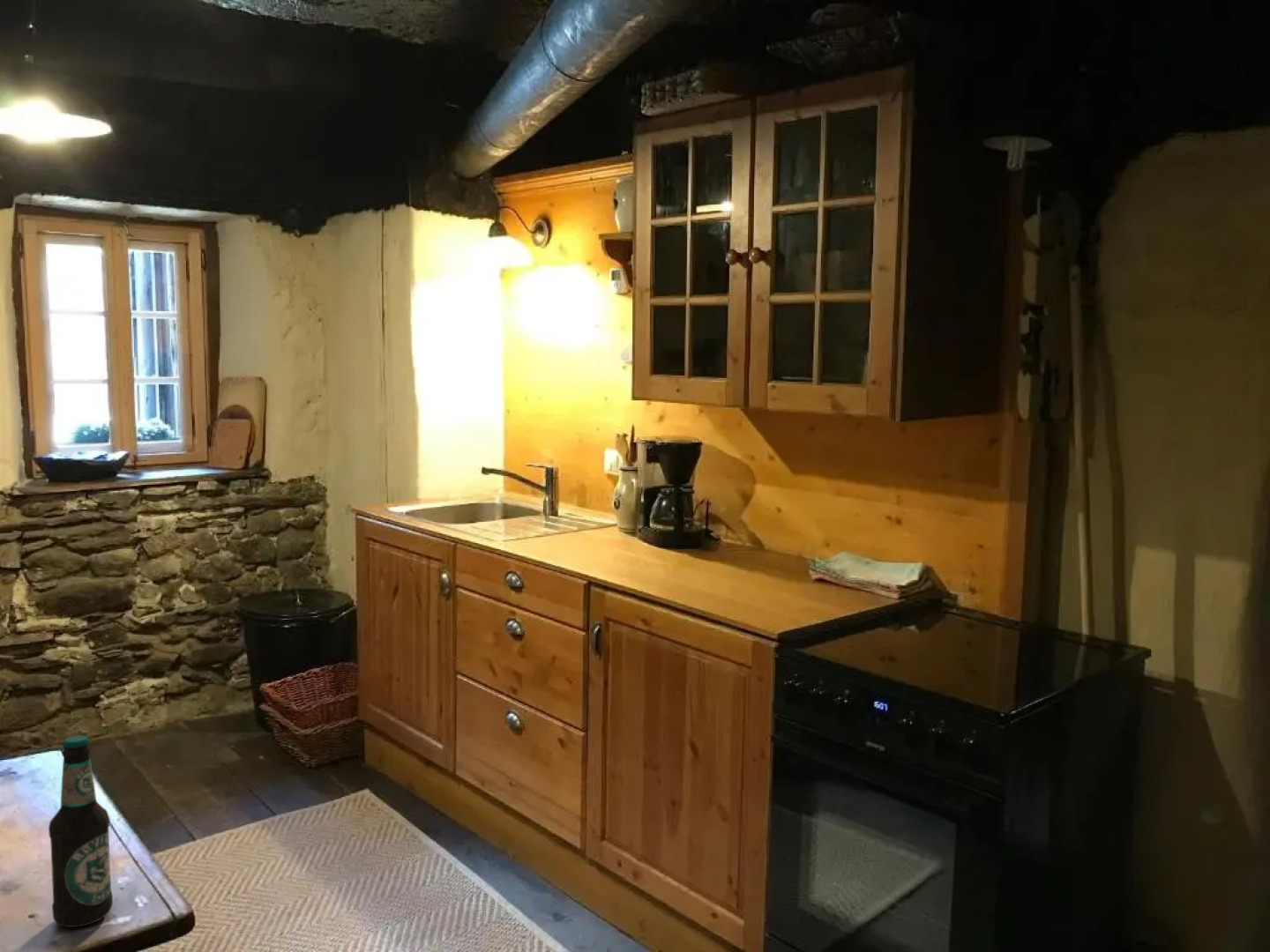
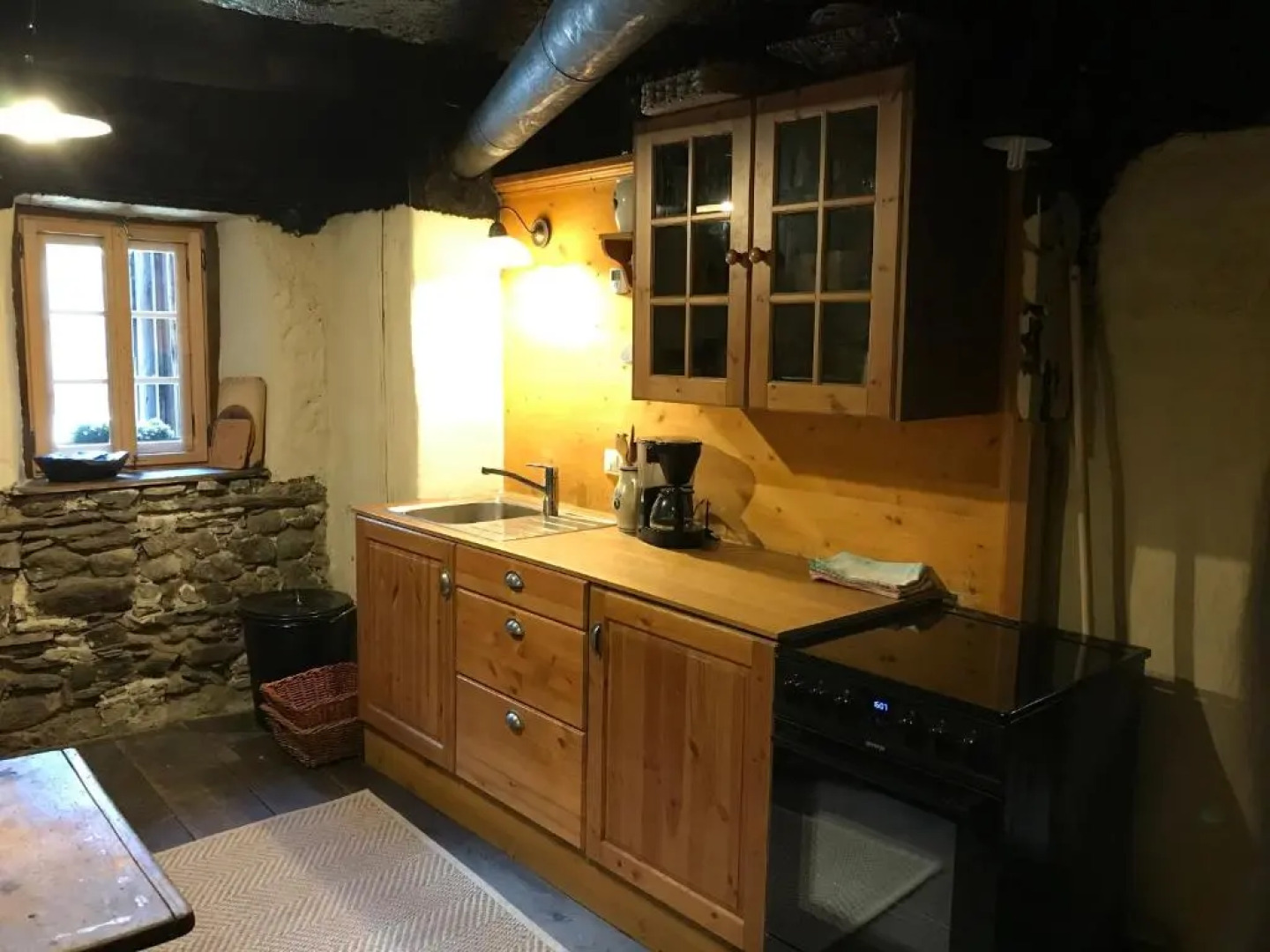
- bottle (79, 829)
